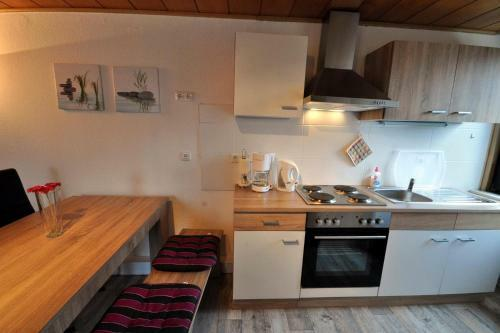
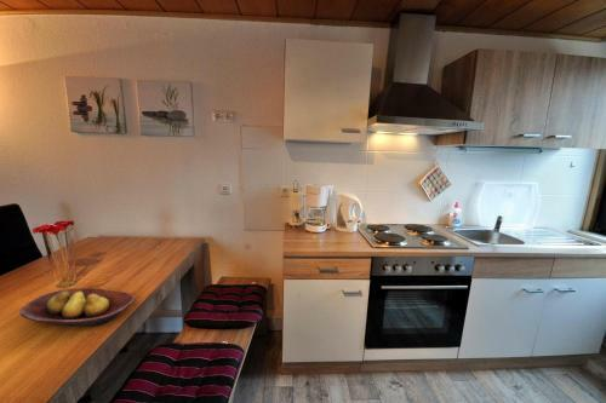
+ fruit bowl (80, 304)
